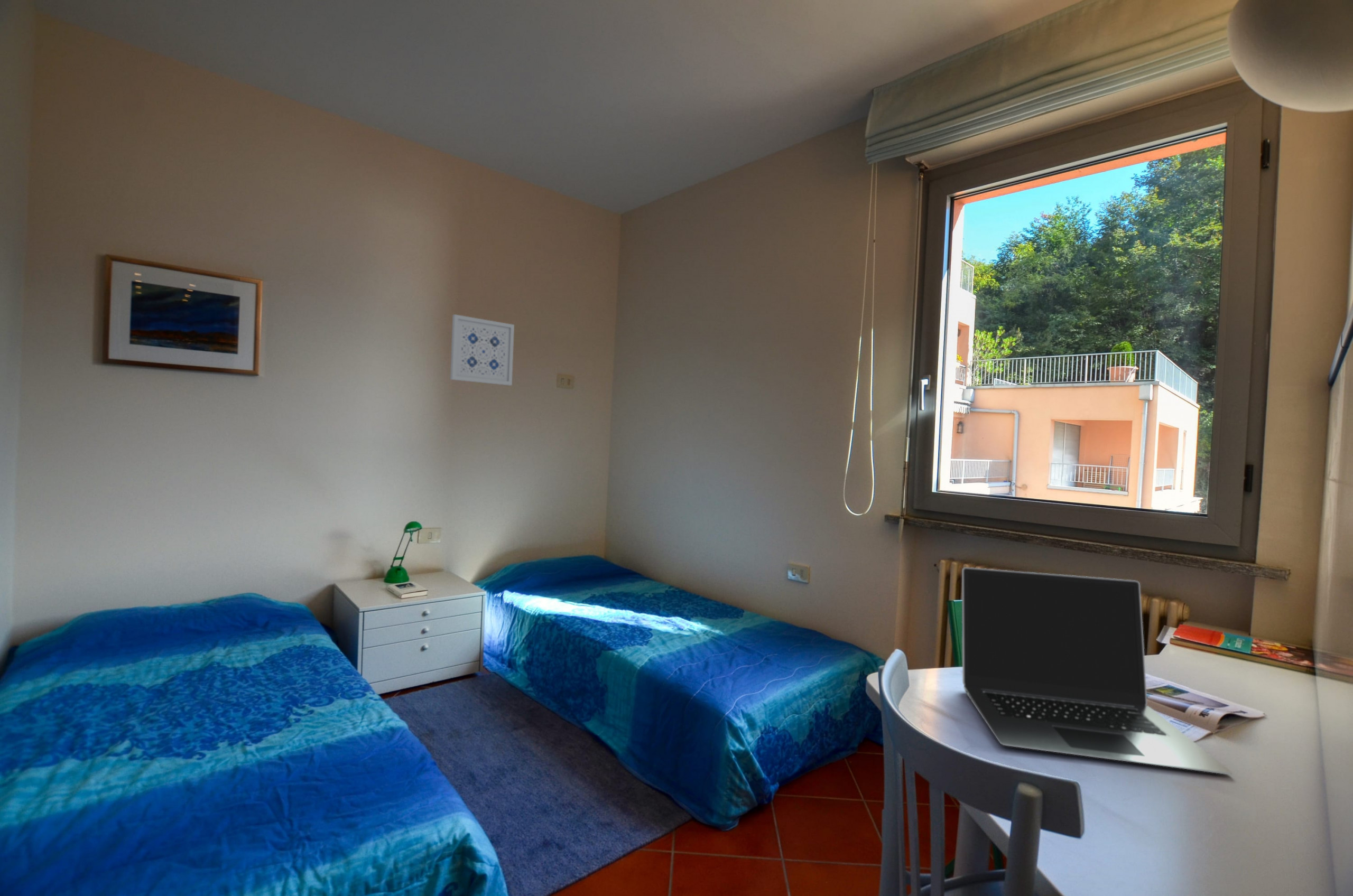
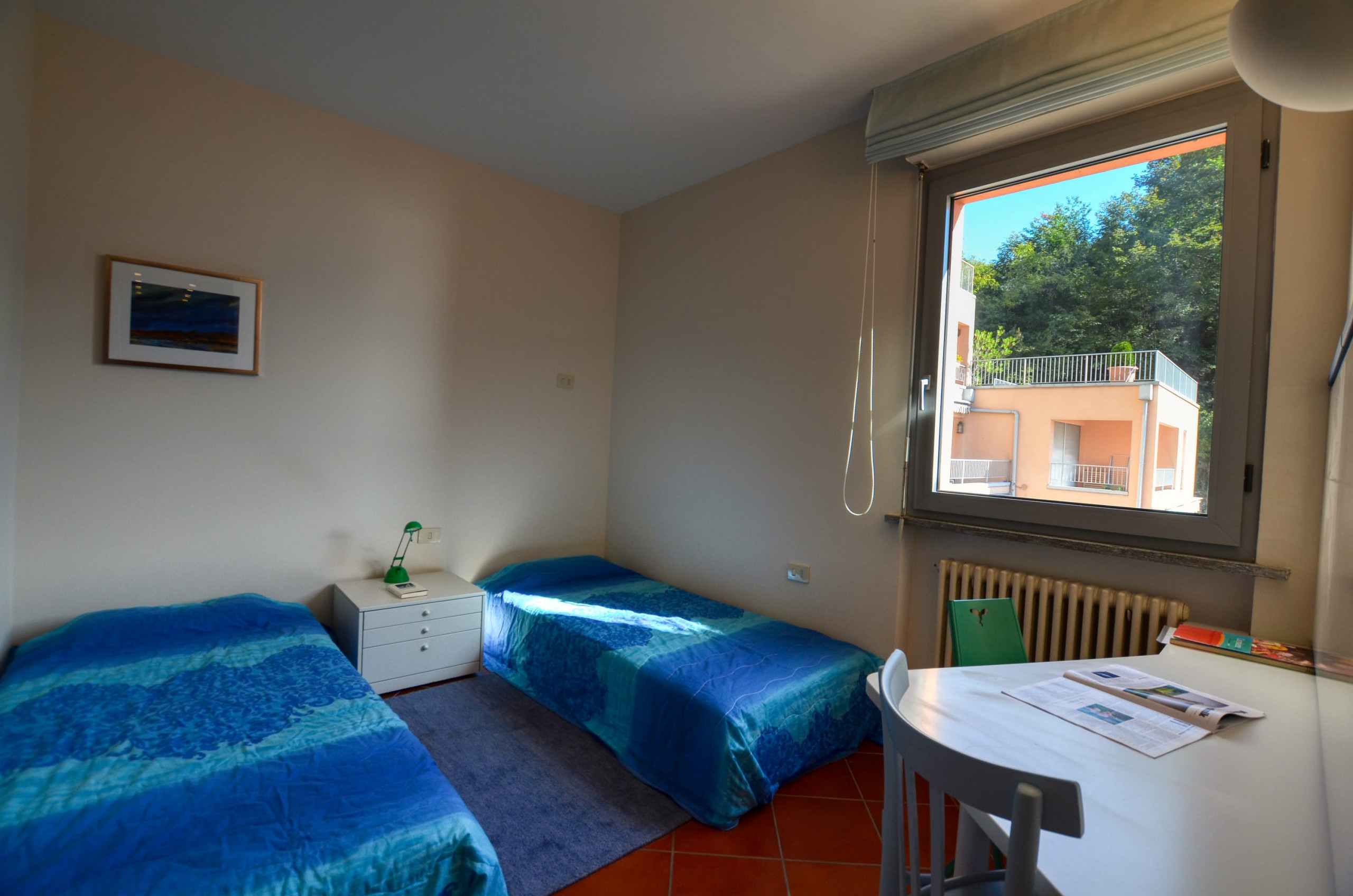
- laptop (1077, 655)
- wall art (483, 351)
